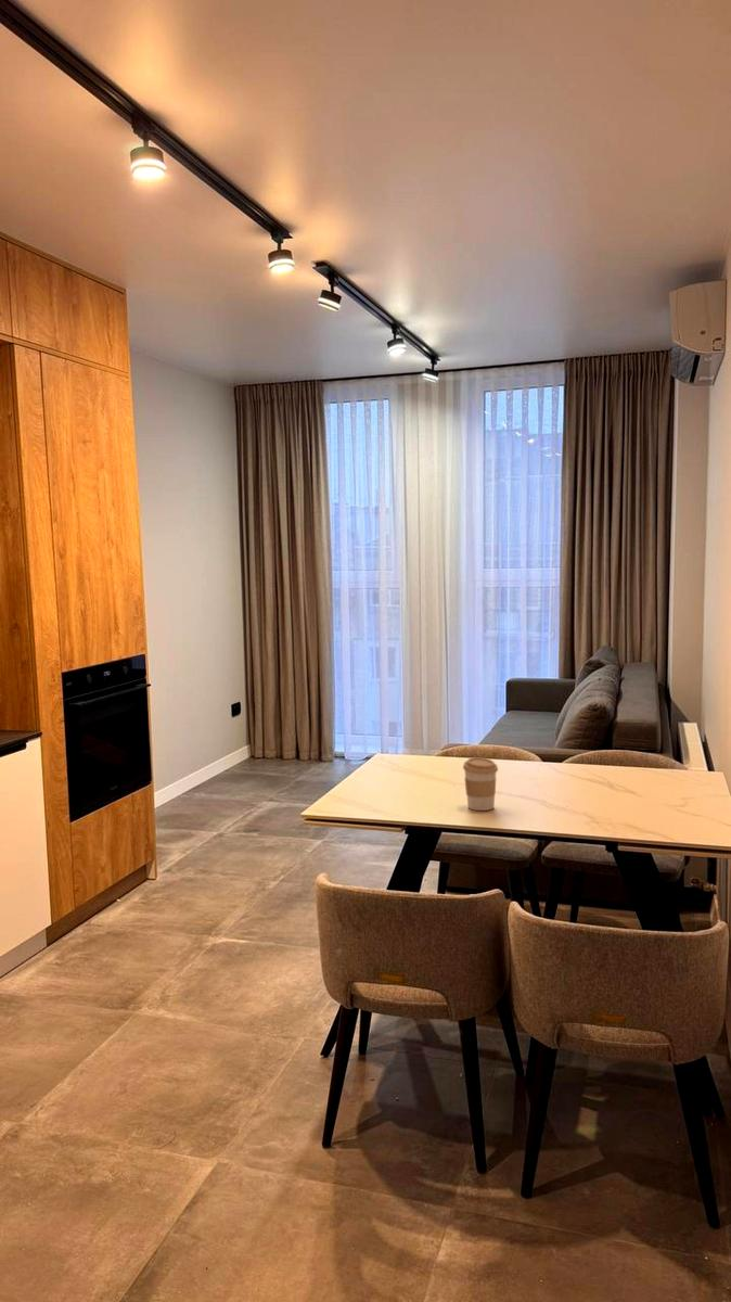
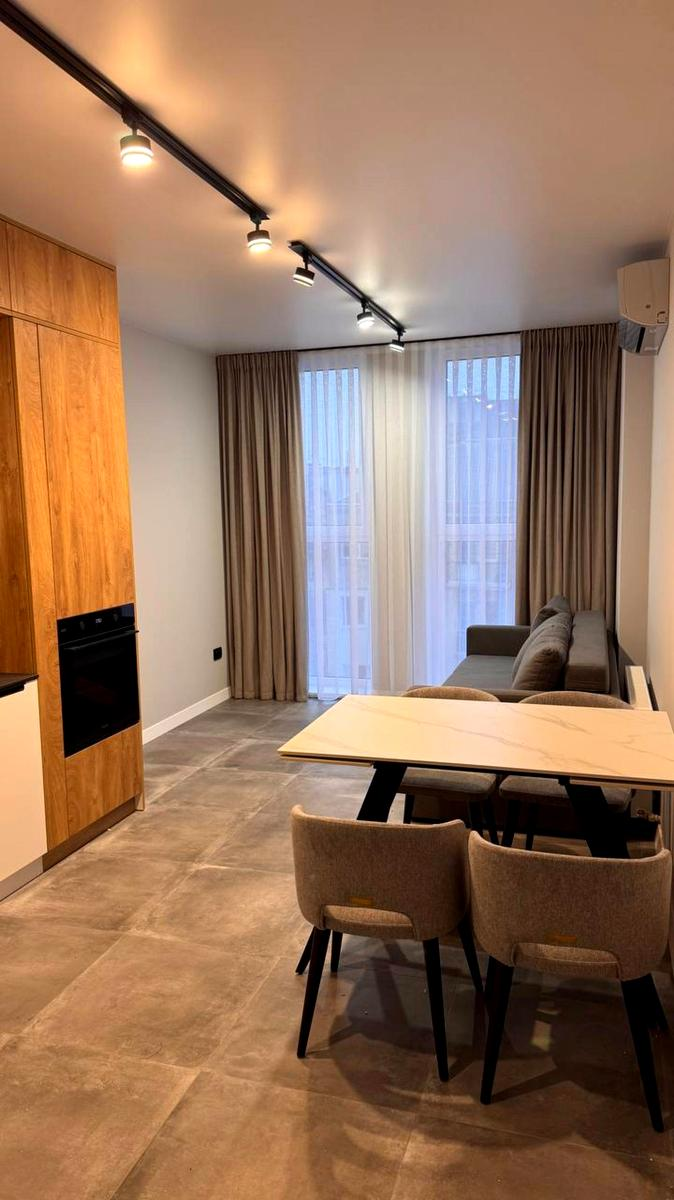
- coffee cup (480, 783)
